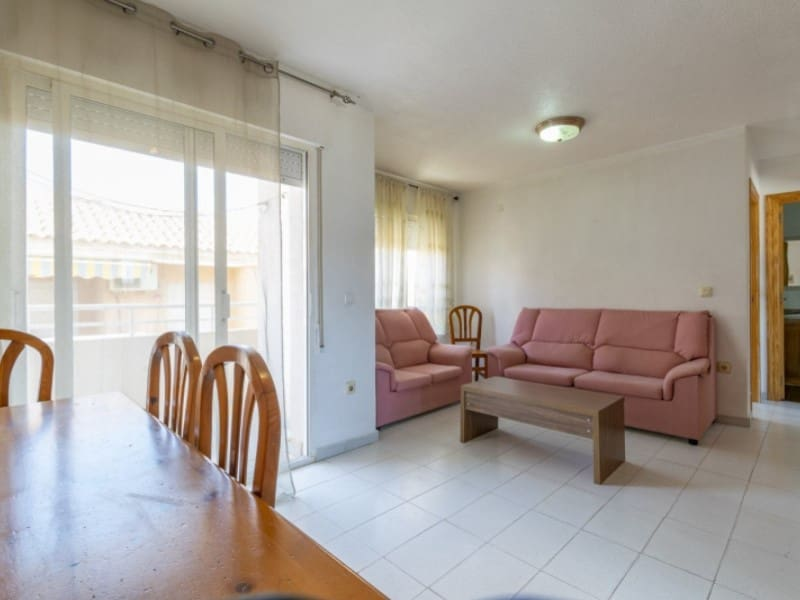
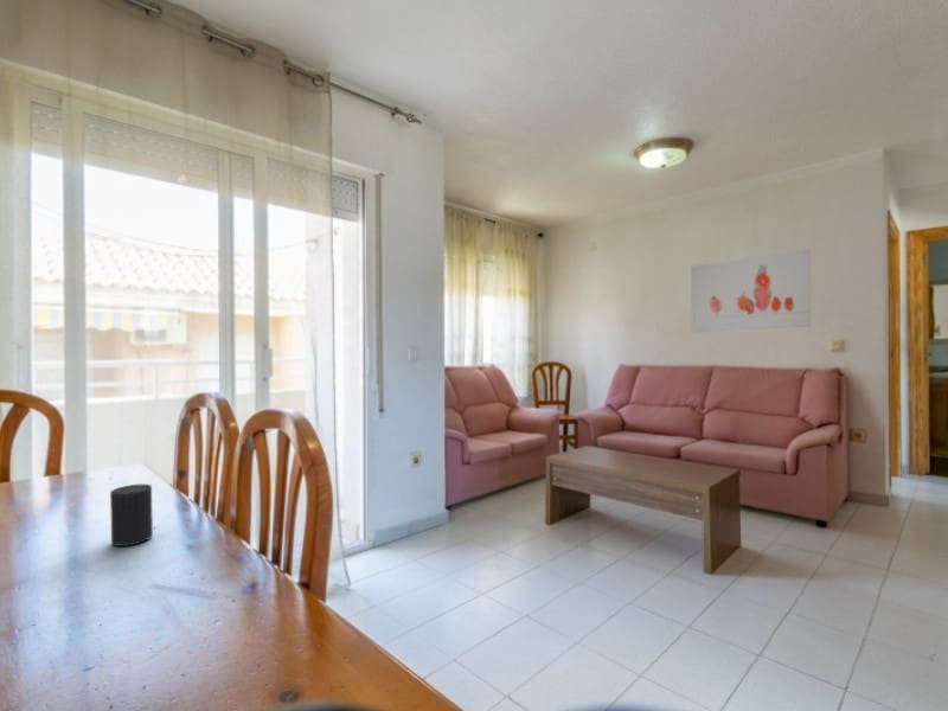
+ cup (132, 513)
+ wall art (745, 294)
